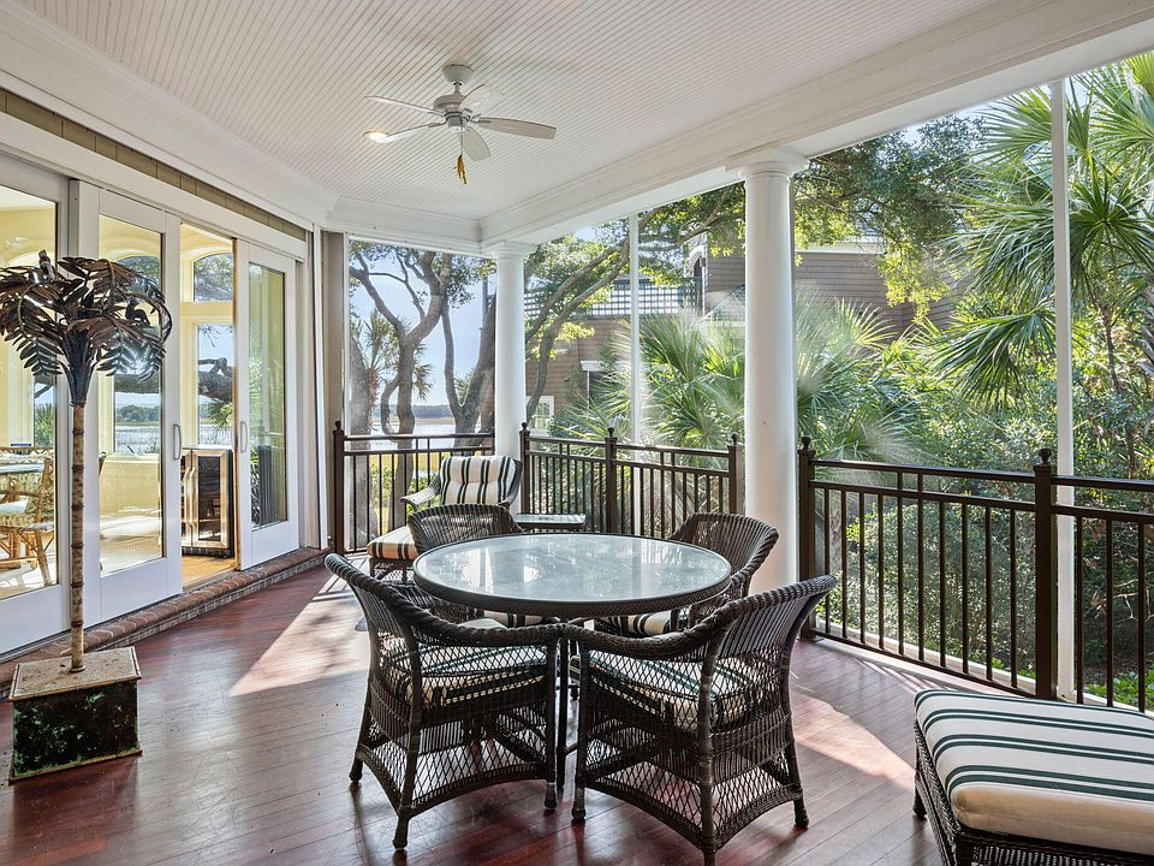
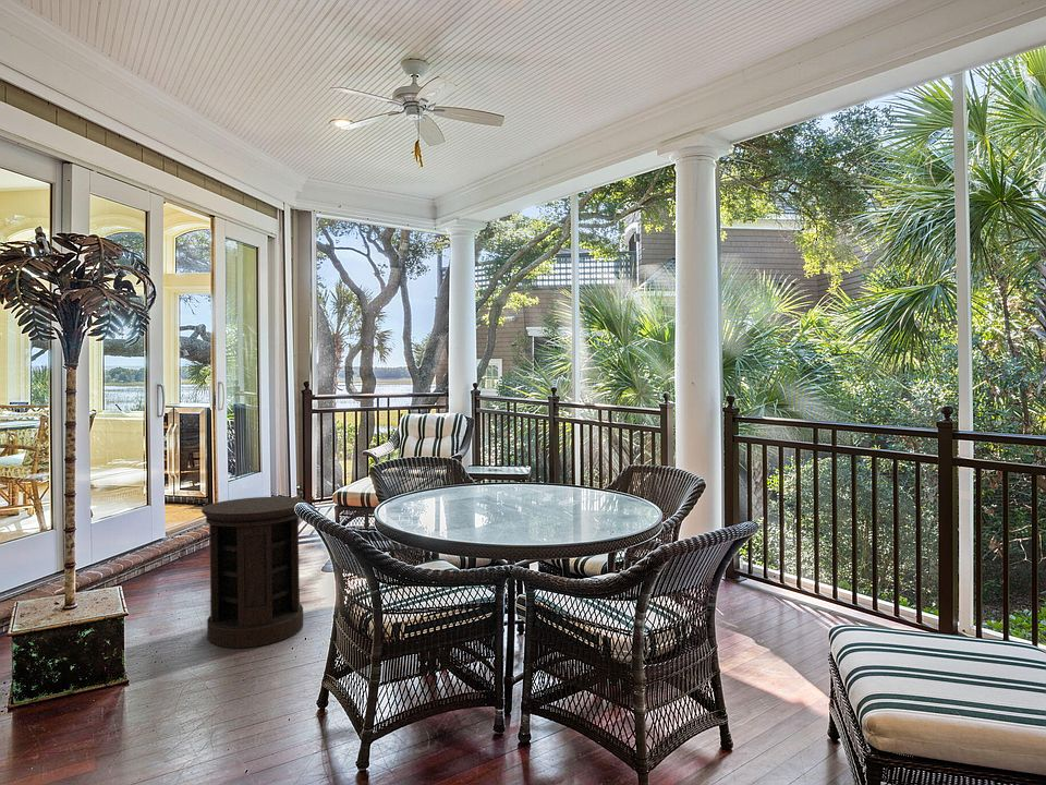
+ side table (255, 567)
